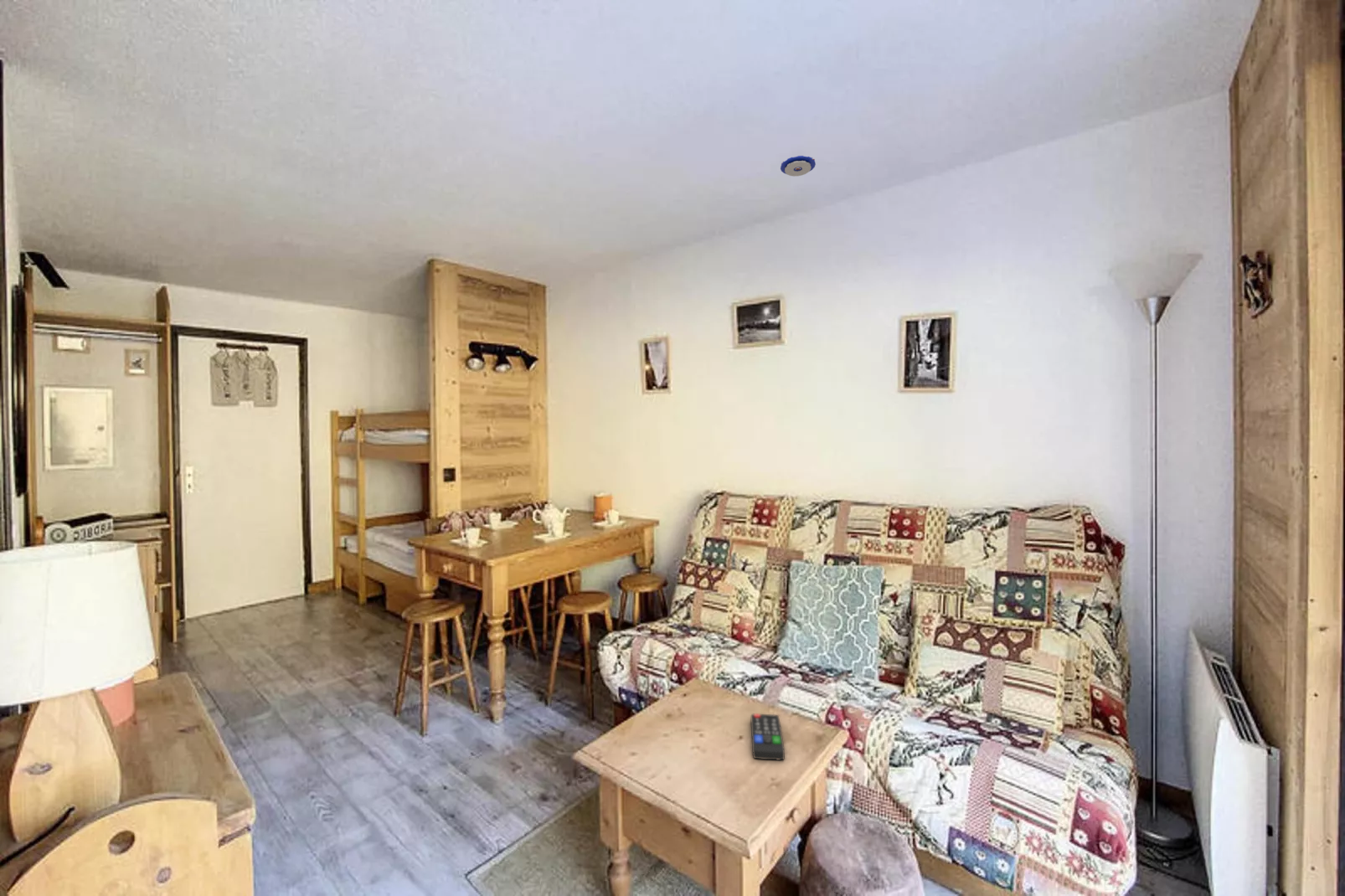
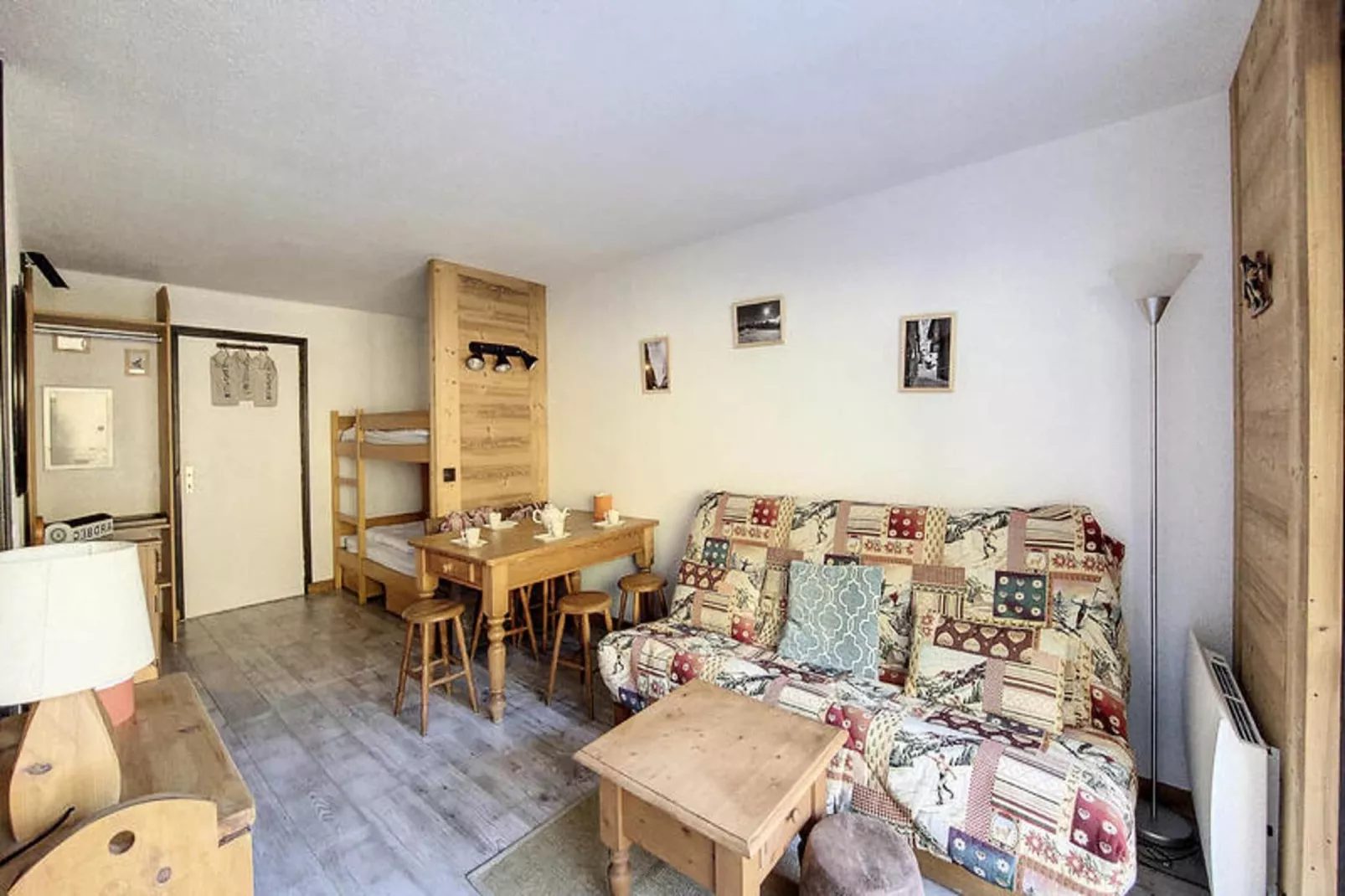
- remote control (766, 734)
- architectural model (797, 164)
